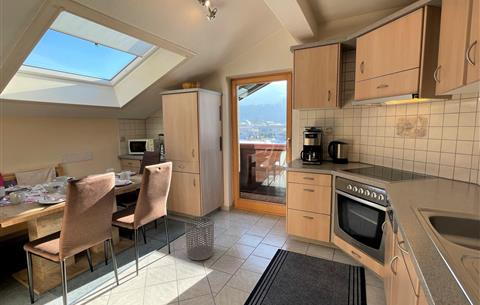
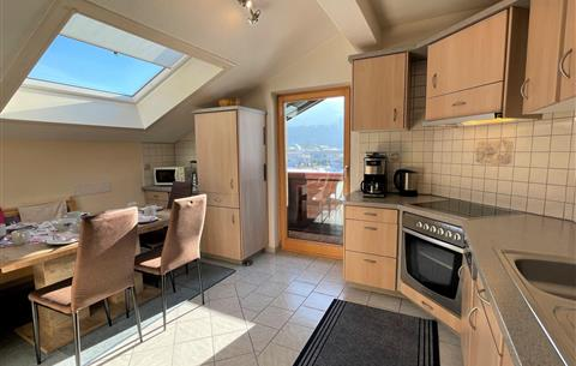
- waste bin (199, 237)
